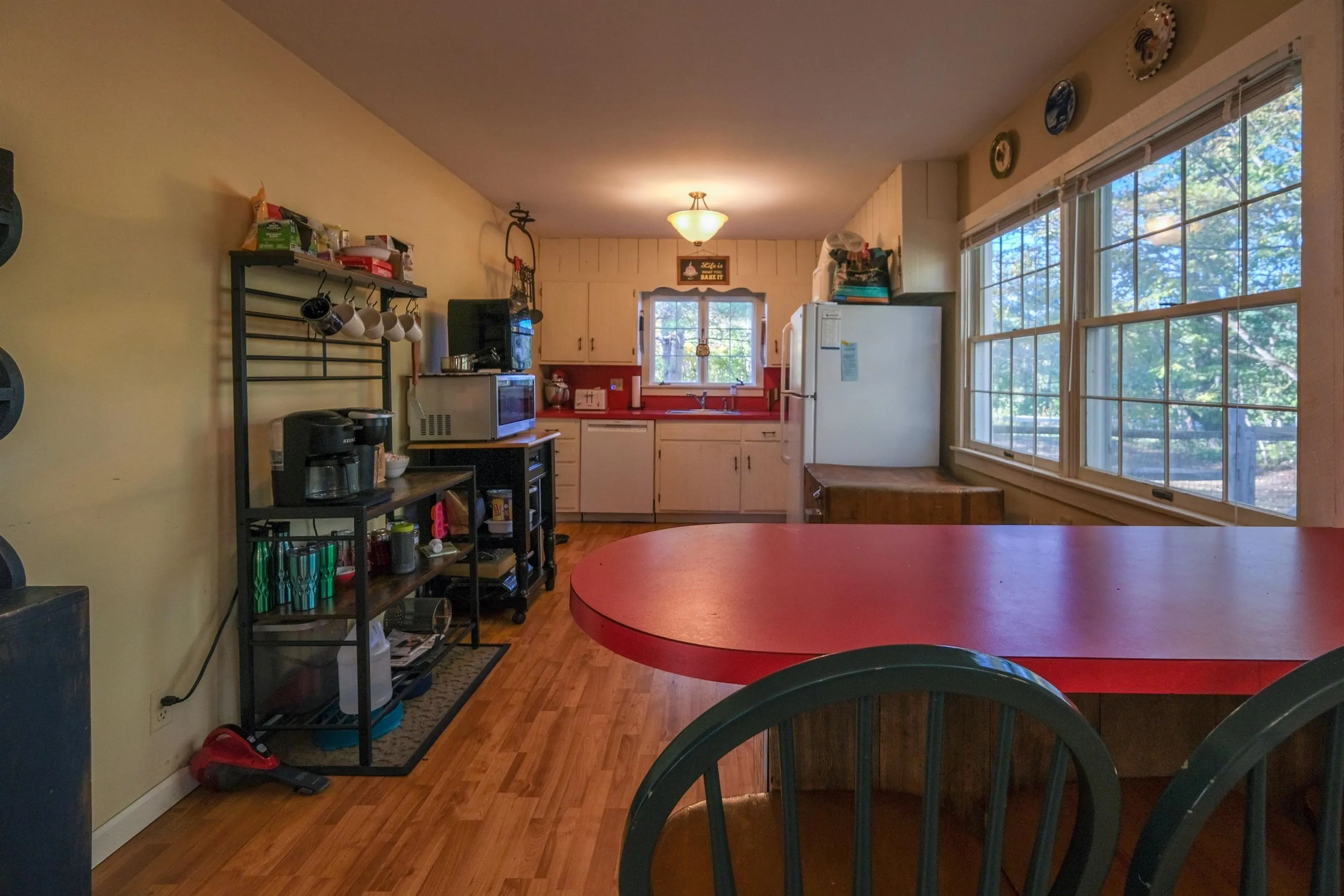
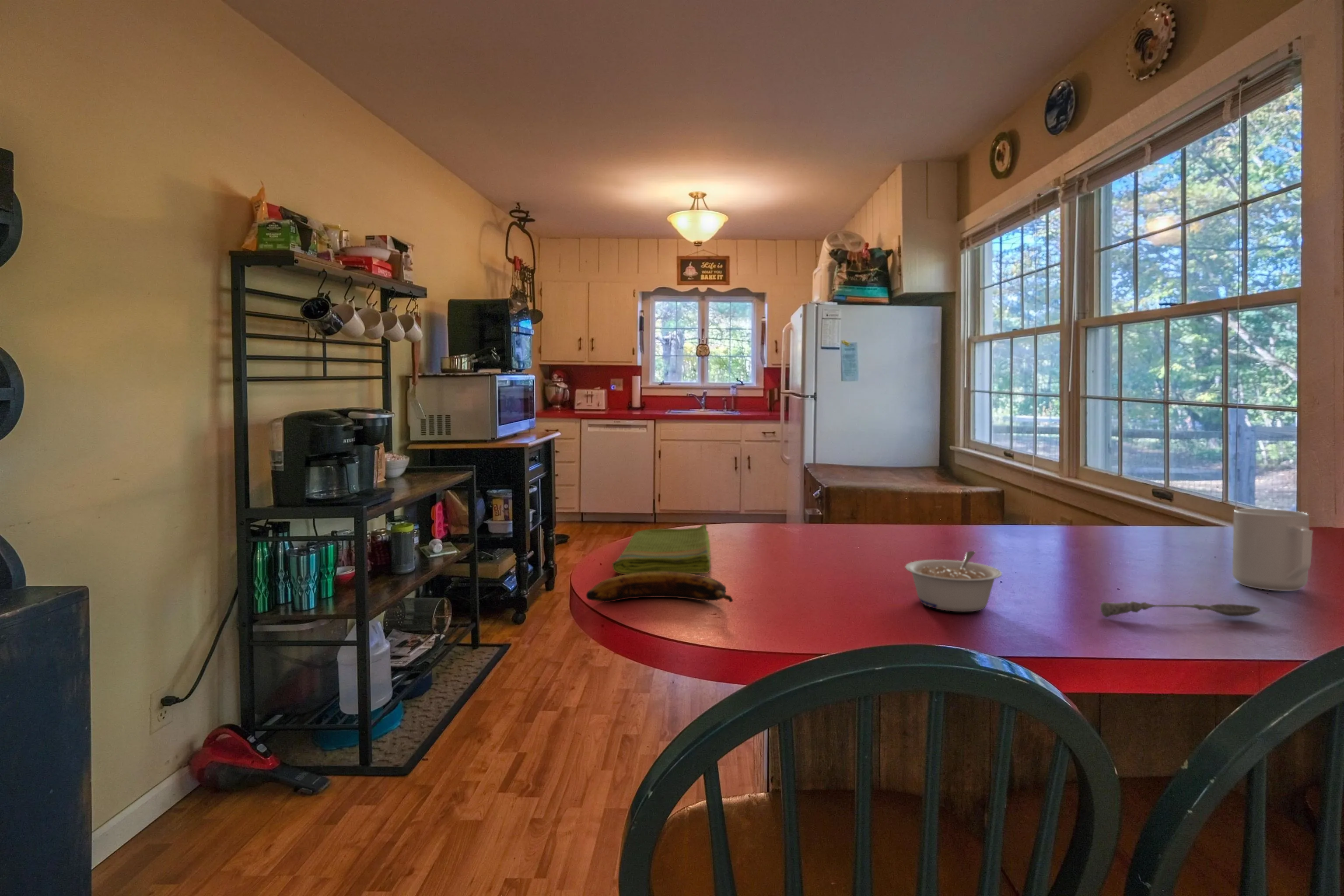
+ soupspoon (1180, 606)
+ mug (1277, 550)
+ legume (951, 581)
+ banana (660, 590)
+ dish towel (667, 546)
